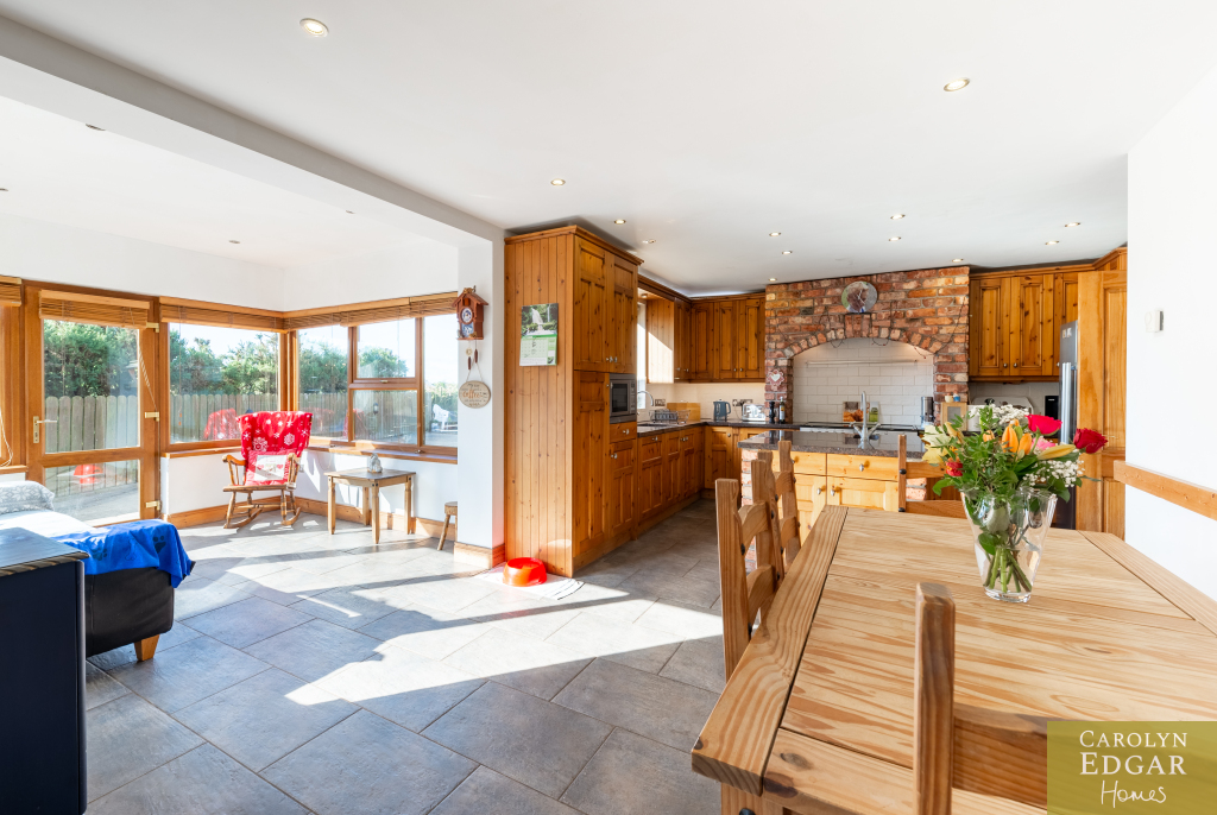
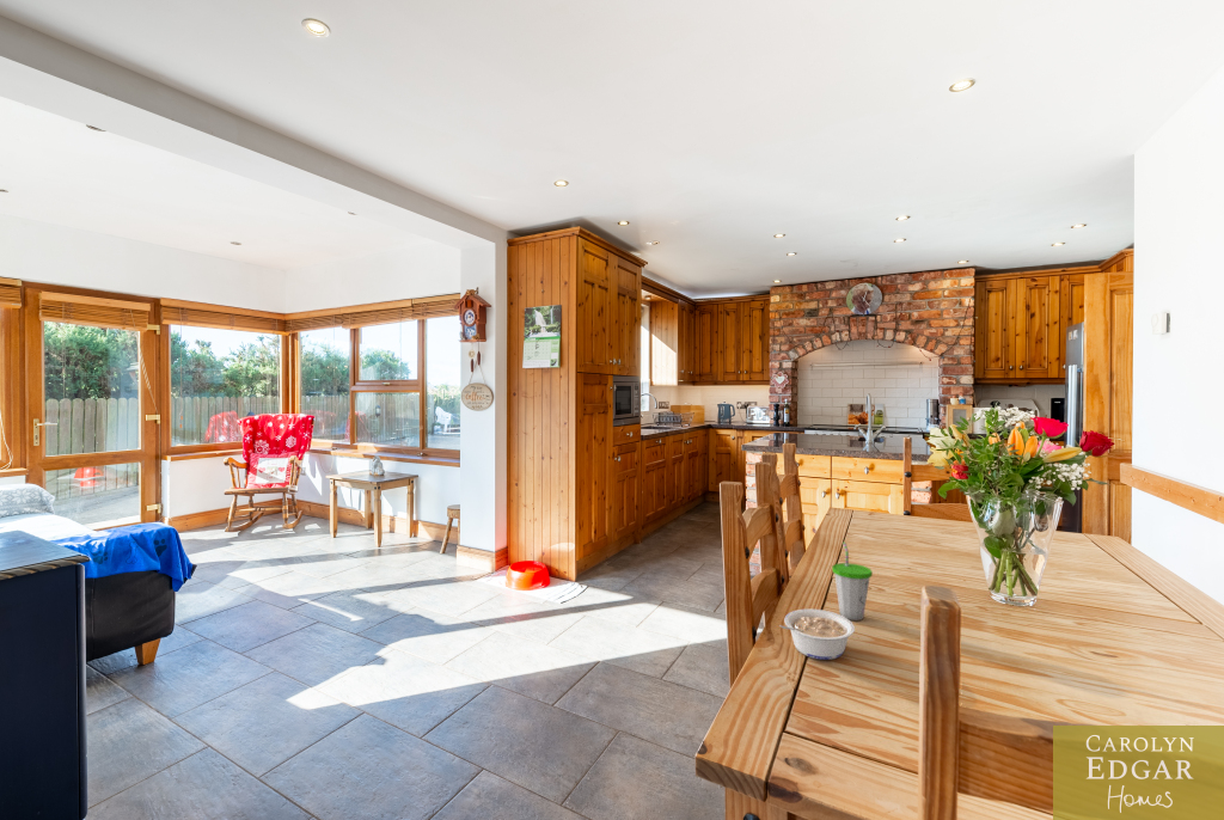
+ cup (851, 581)
+ legume (818, 634)
